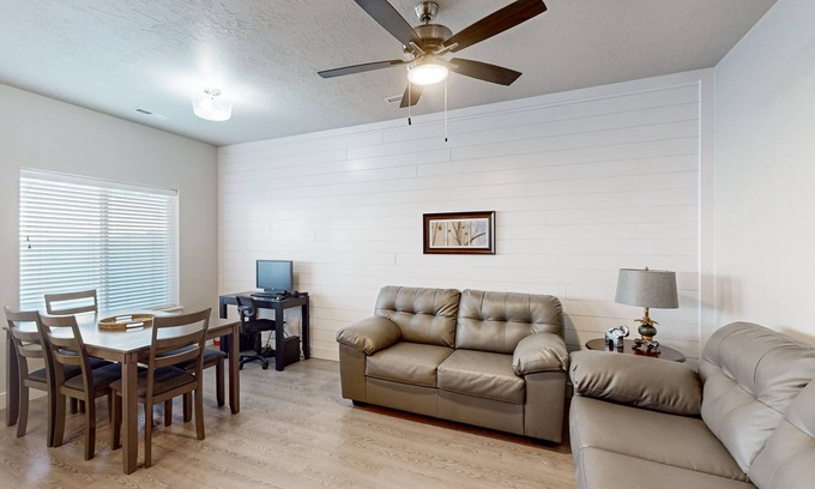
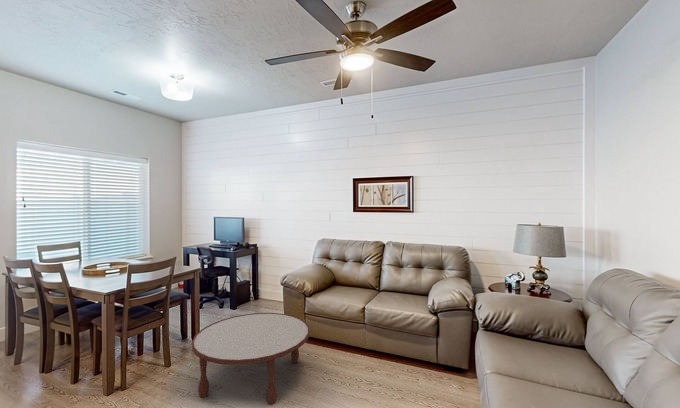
+ coffee table (253, 354)
